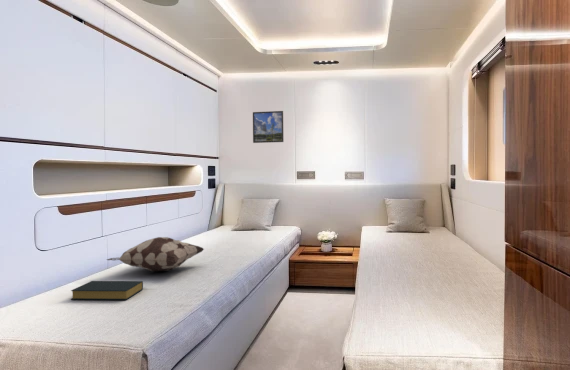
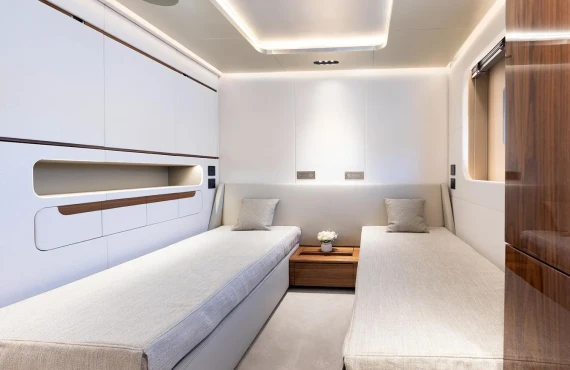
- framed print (268, 127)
- hardback book (108, 289)
- decorative pillow (158, 254)
